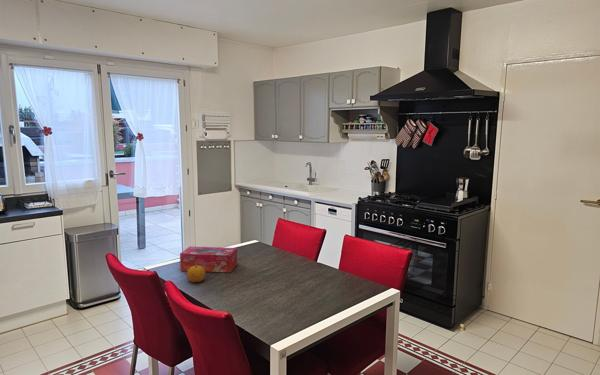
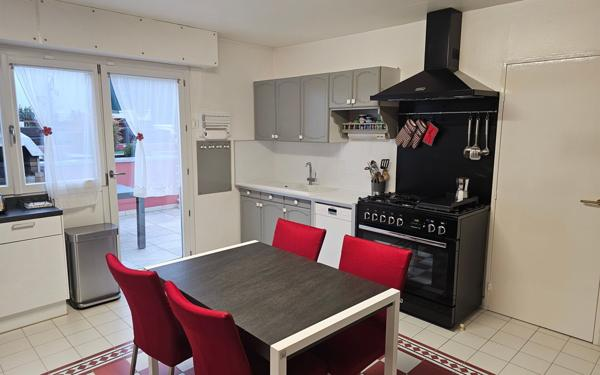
- tissue box (209, 259)
- fruit (196, 272)
